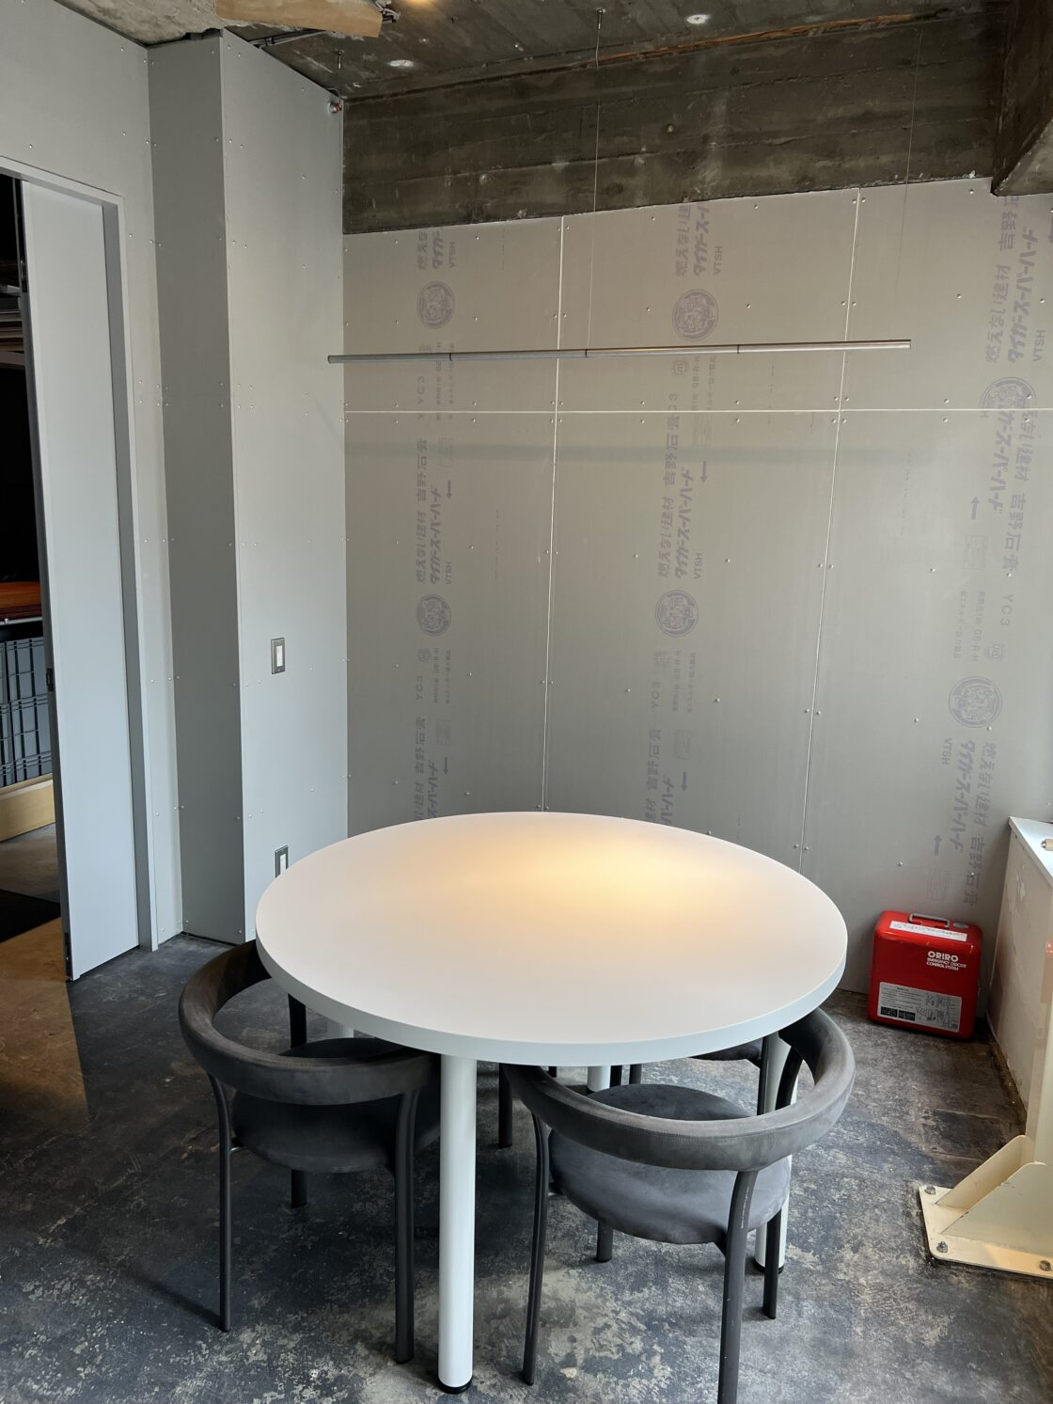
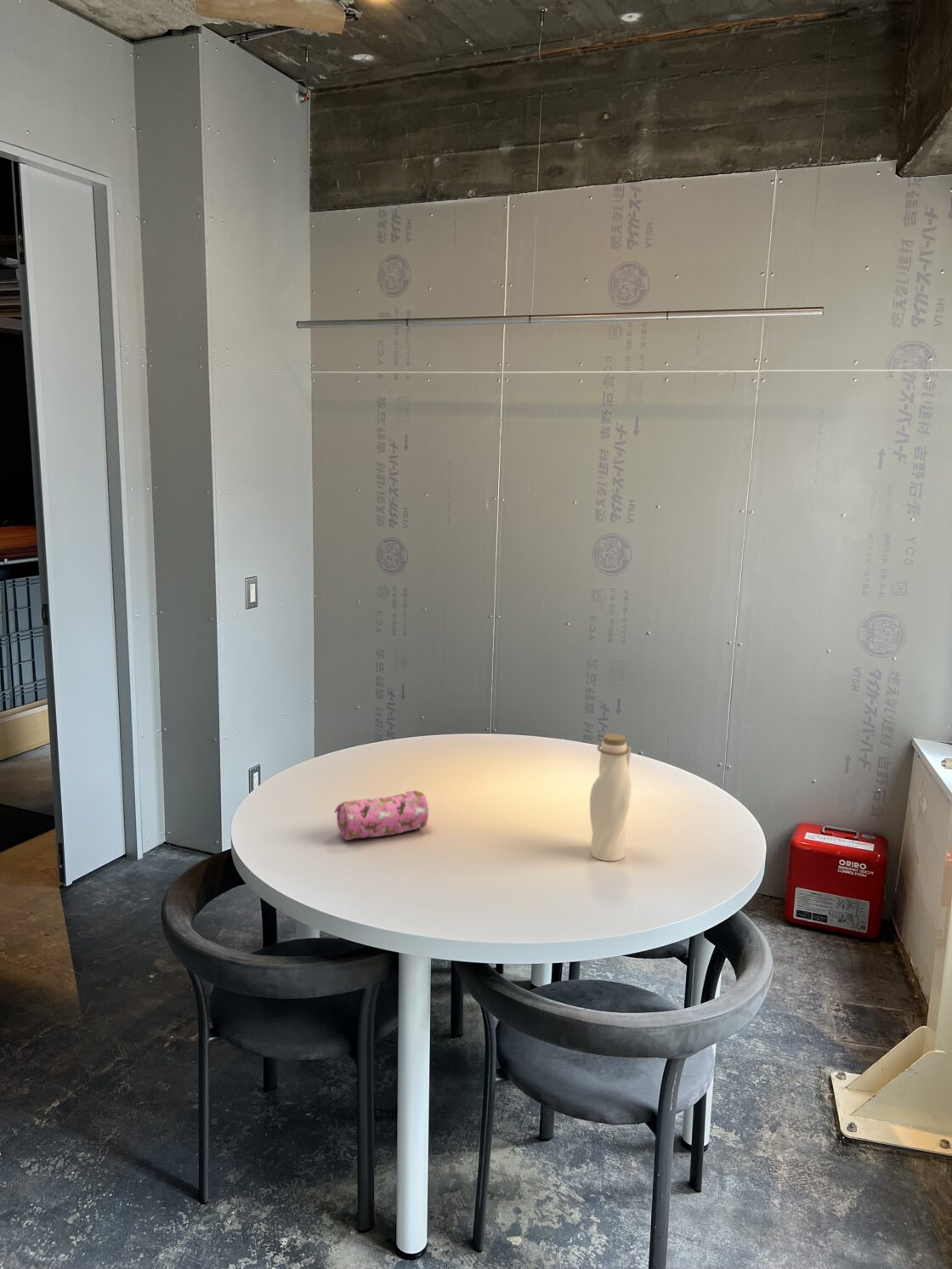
+ pencil case (382, 814)
+ water bottle (610, 795)
